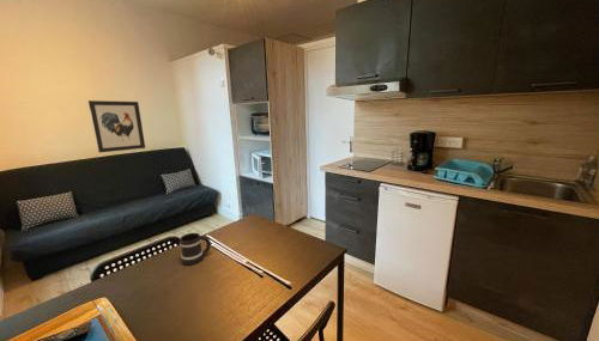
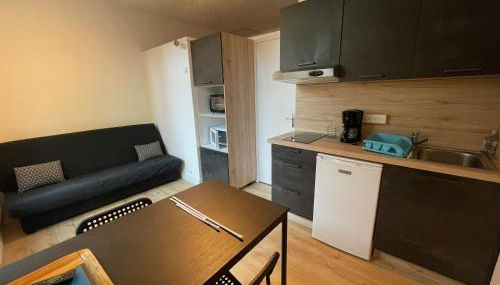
- wall art (119, 126)
- mug (195, 246)
